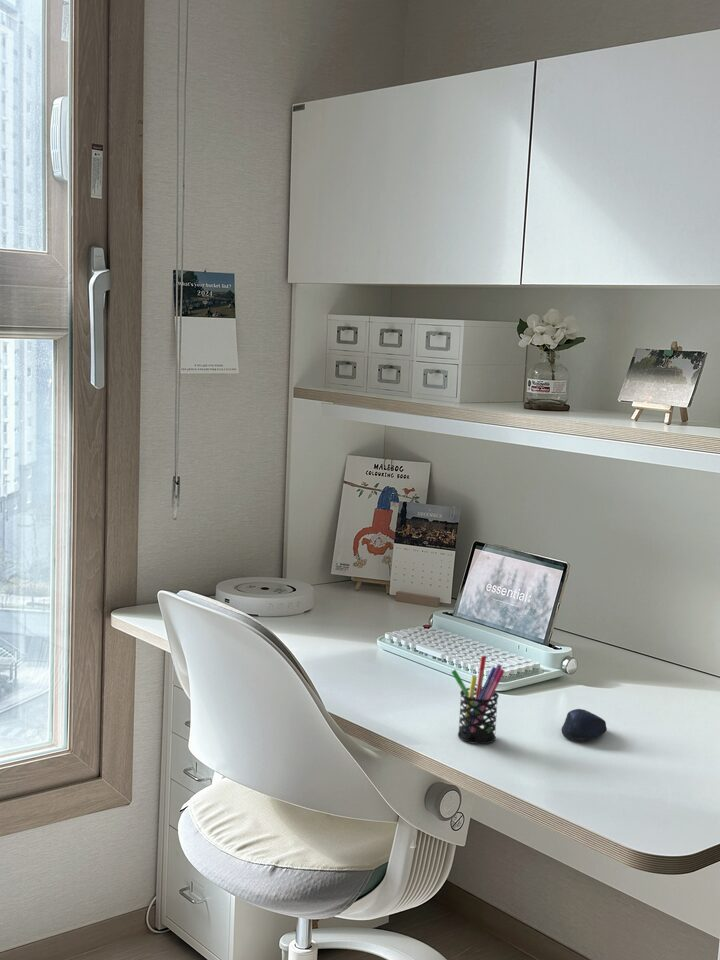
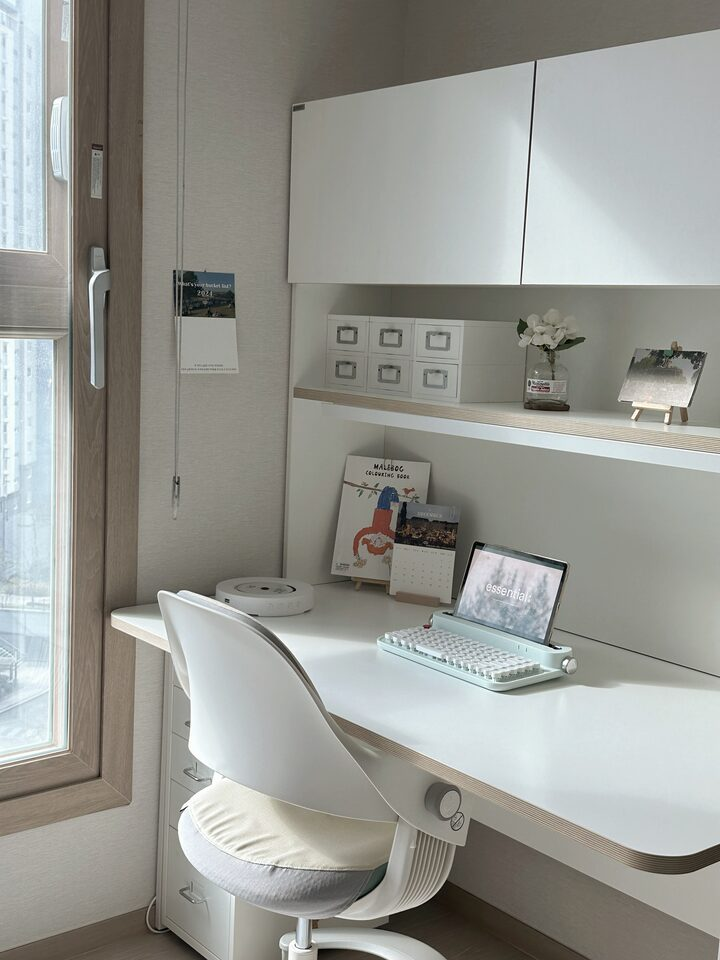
- computer mouse (584, 721)
- pen holder (474, 698)
